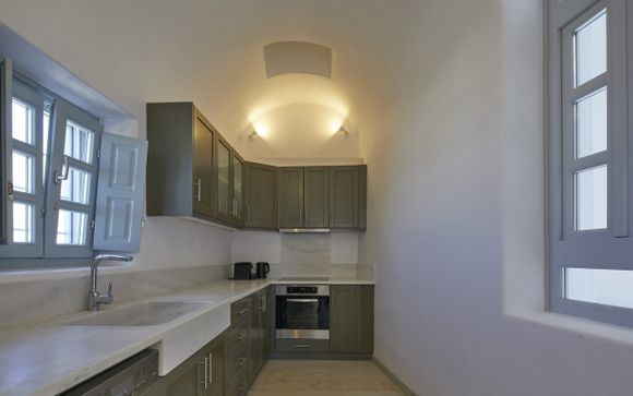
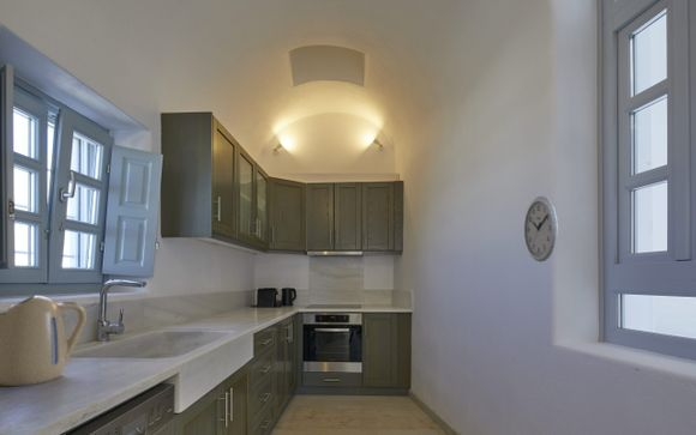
+ wall clock (538, 229)
+ kettle (36, 336)
